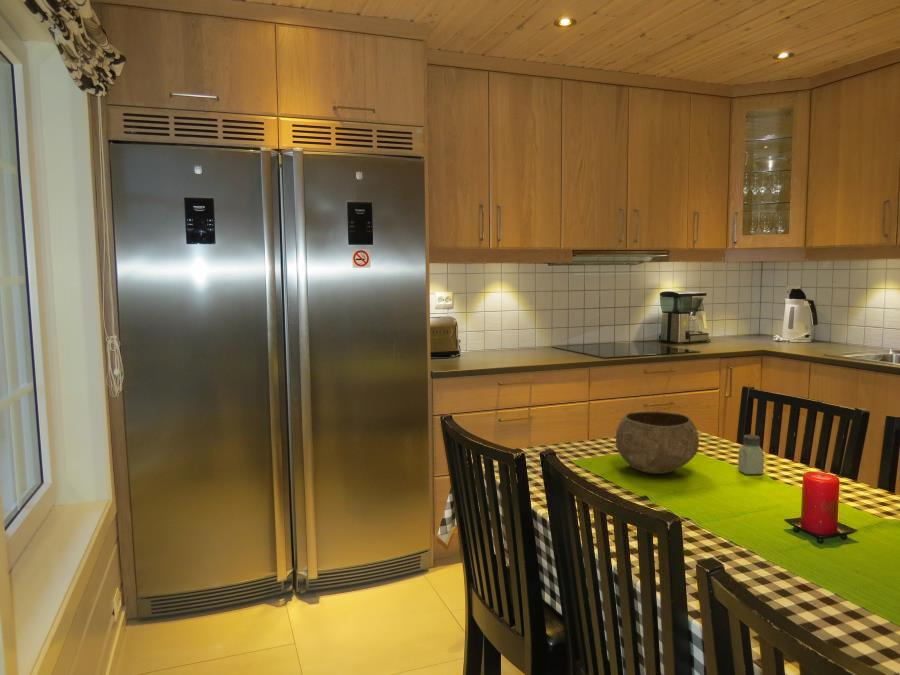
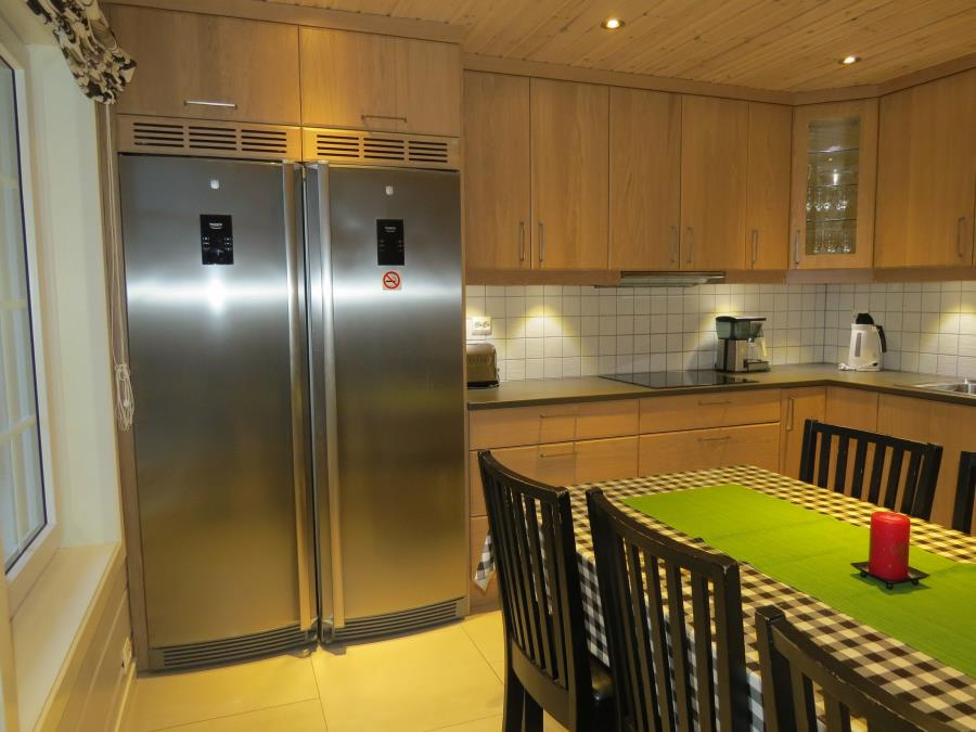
- bowl (657, 443)
- saltshaker (751, 454)
